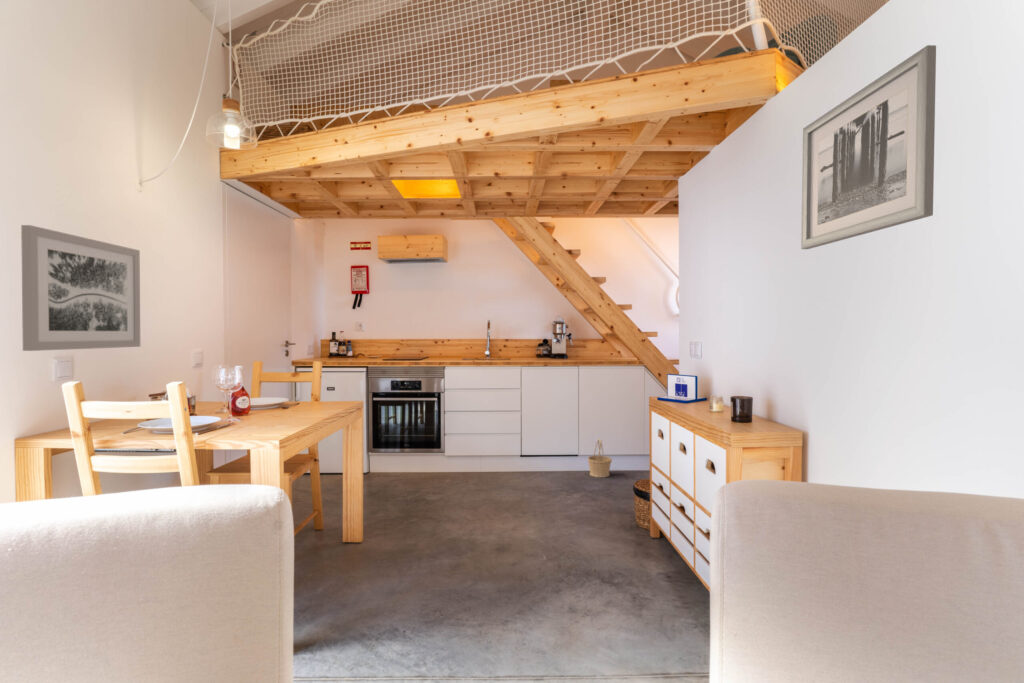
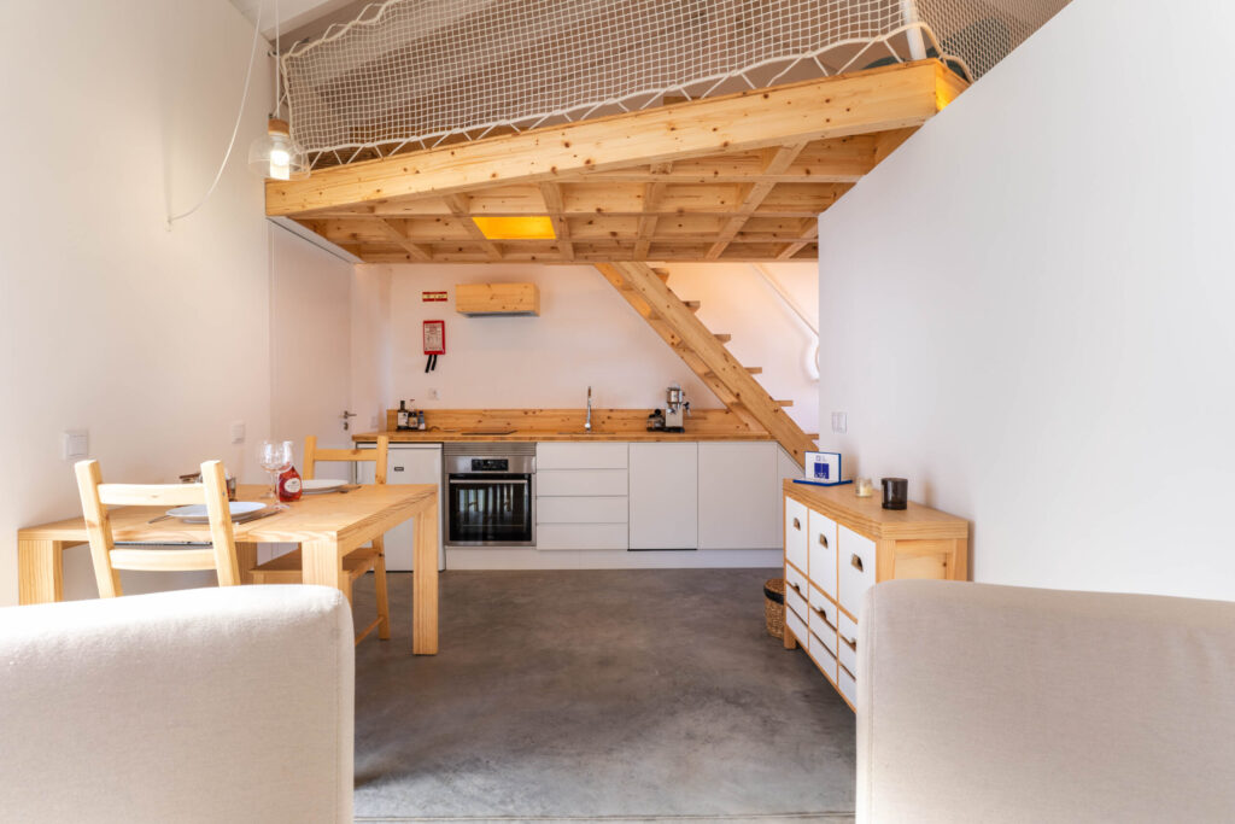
- basket (599, 456)
- wall art (88, 294)
- wall art (856, 164)
